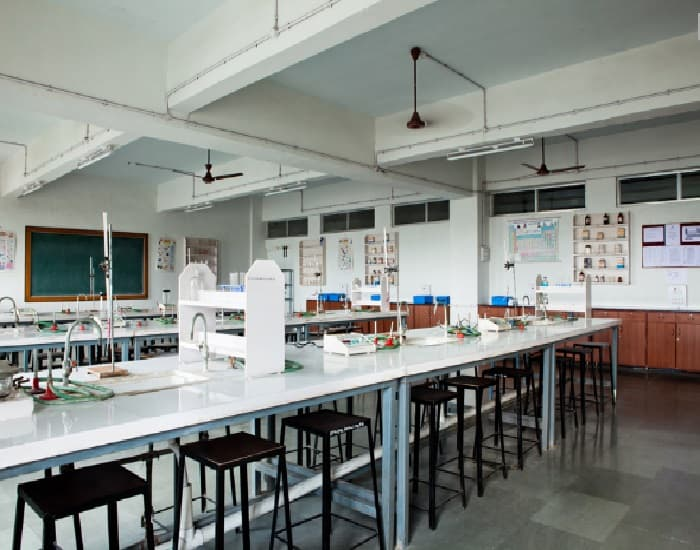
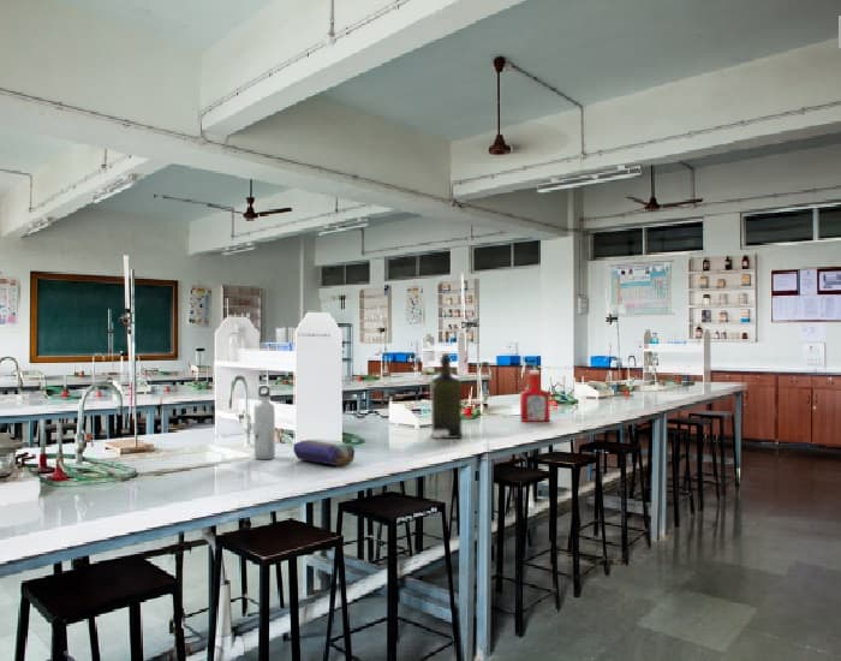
+ pencil case (323, 452)
+ liquor (446, 394)
+ water bottle (264, 421)
+ soap bottle (535, 395)
